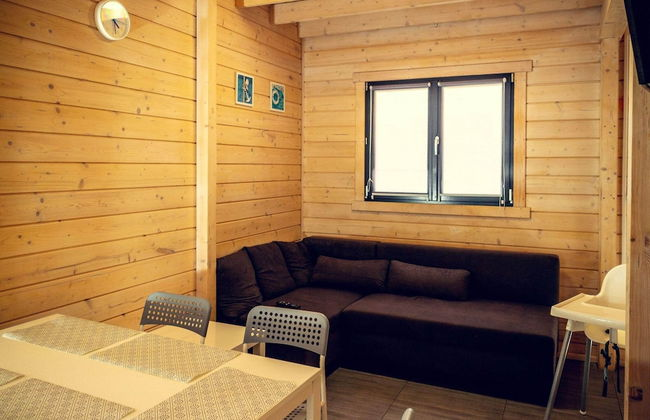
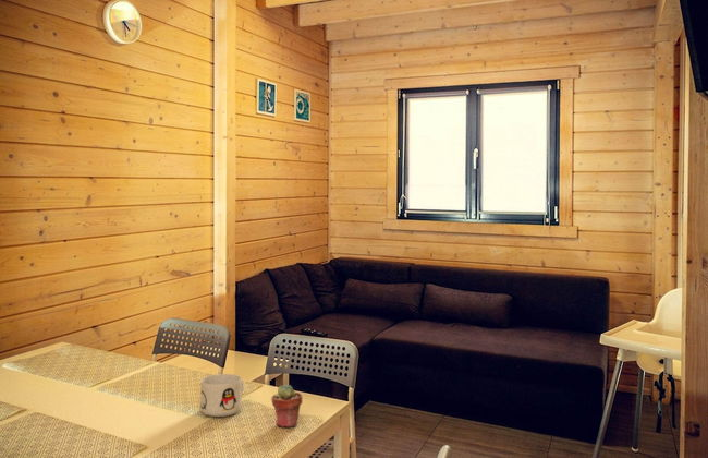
+ mug (225, 393)
+ potted succulent (286, 403)
